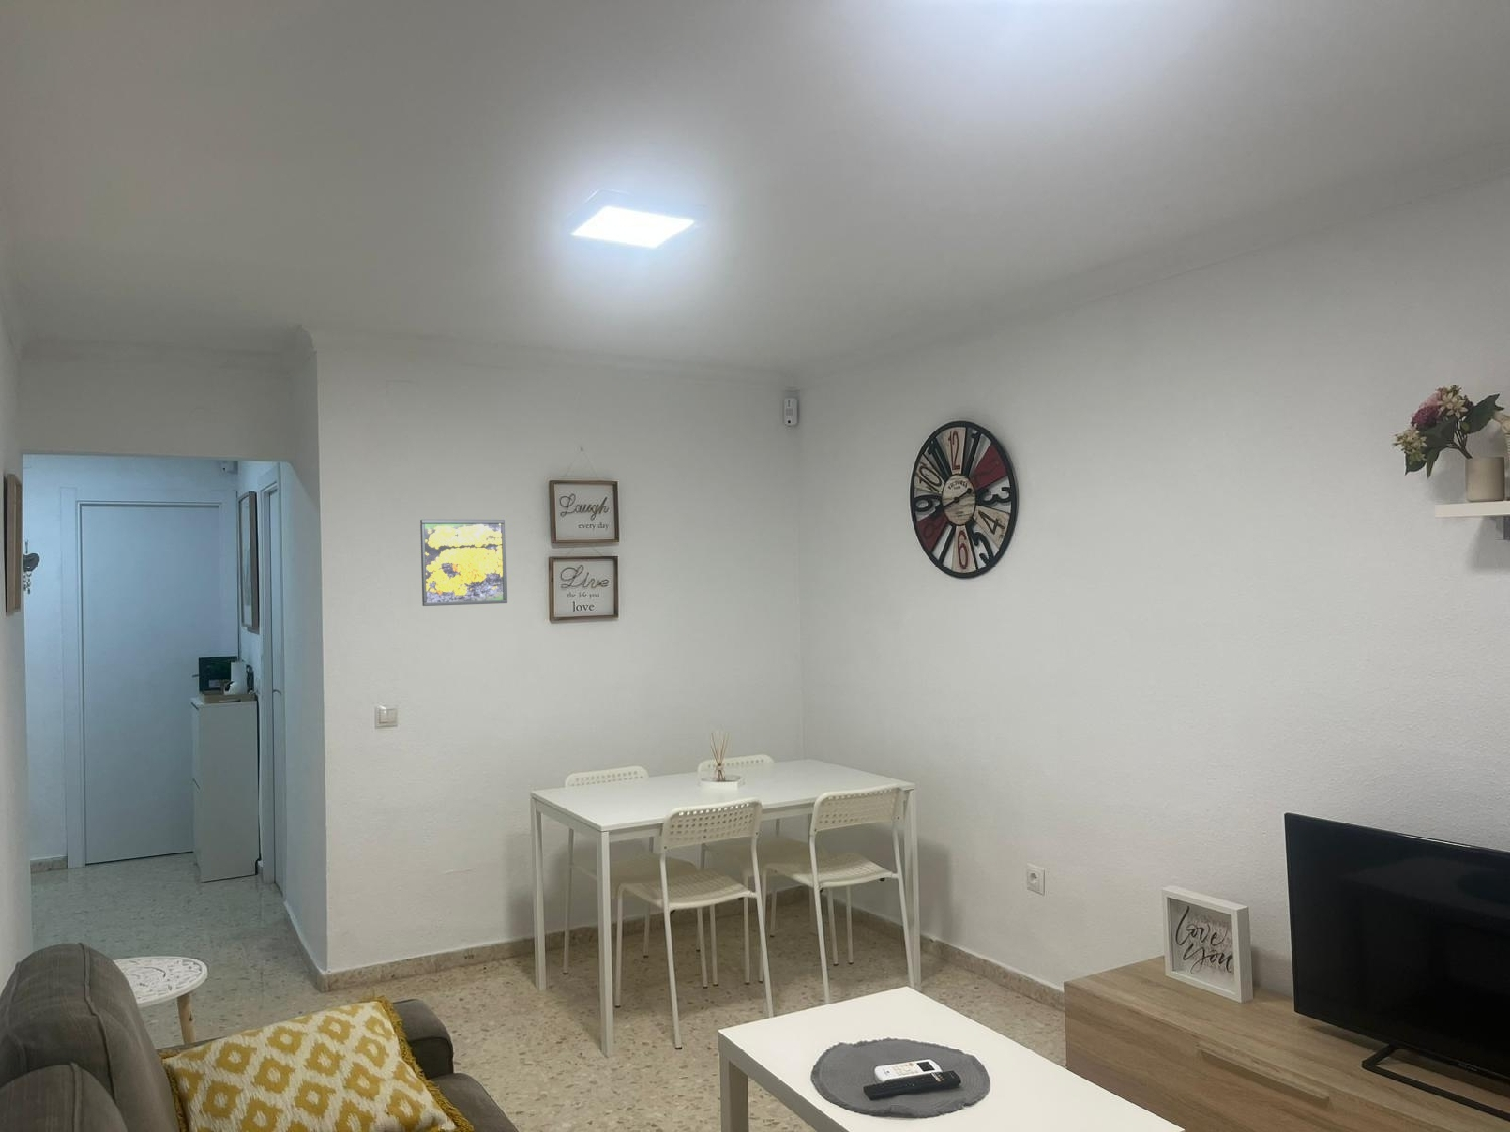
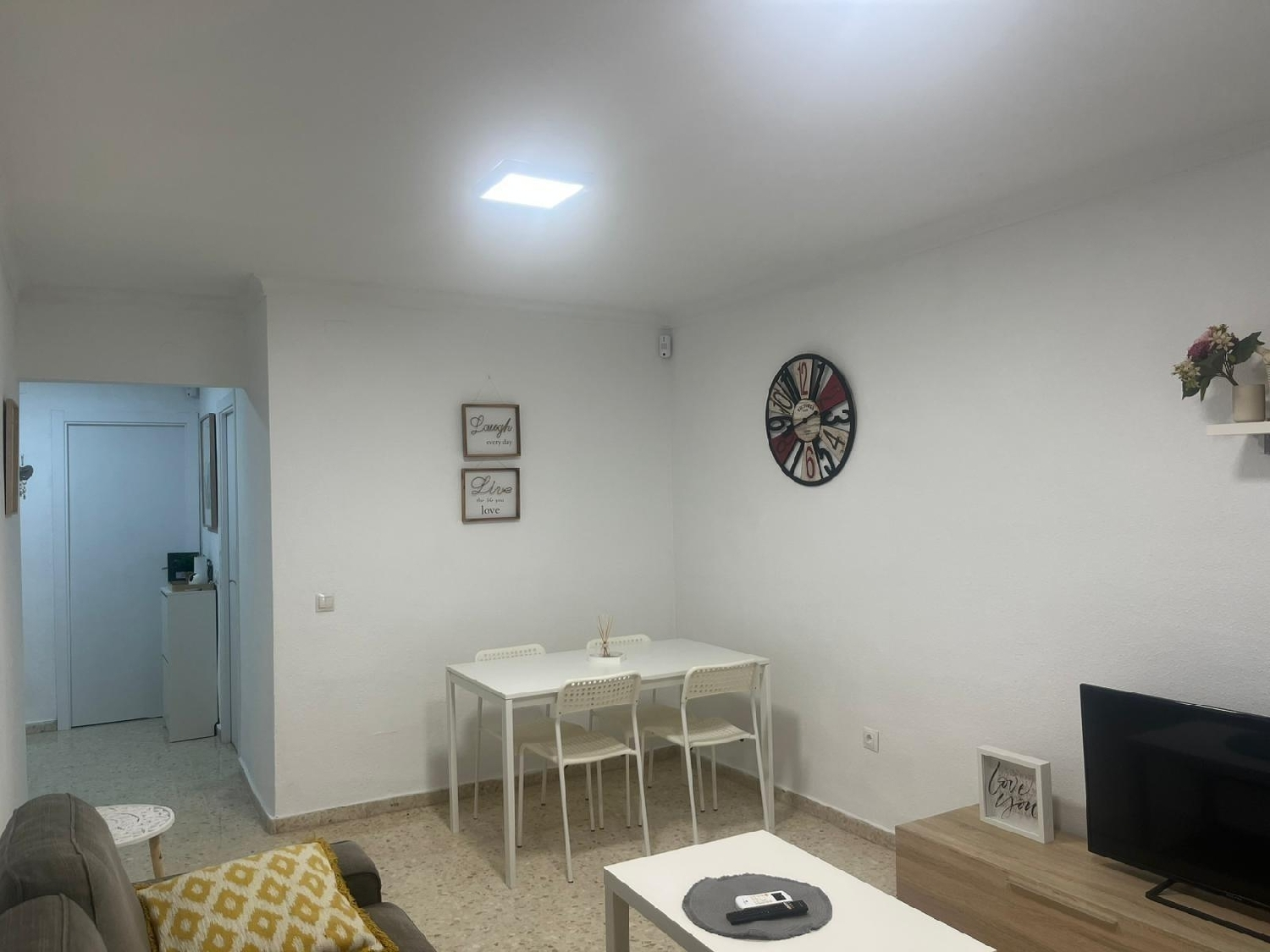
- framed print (464, 561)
